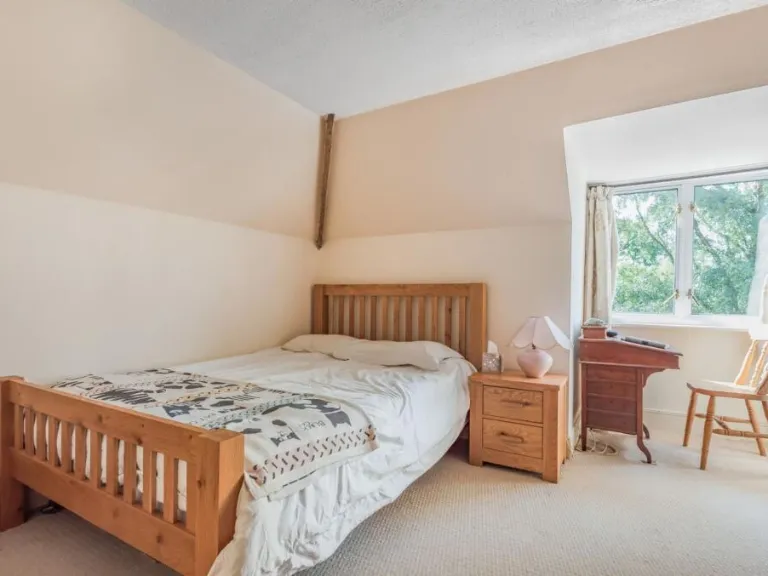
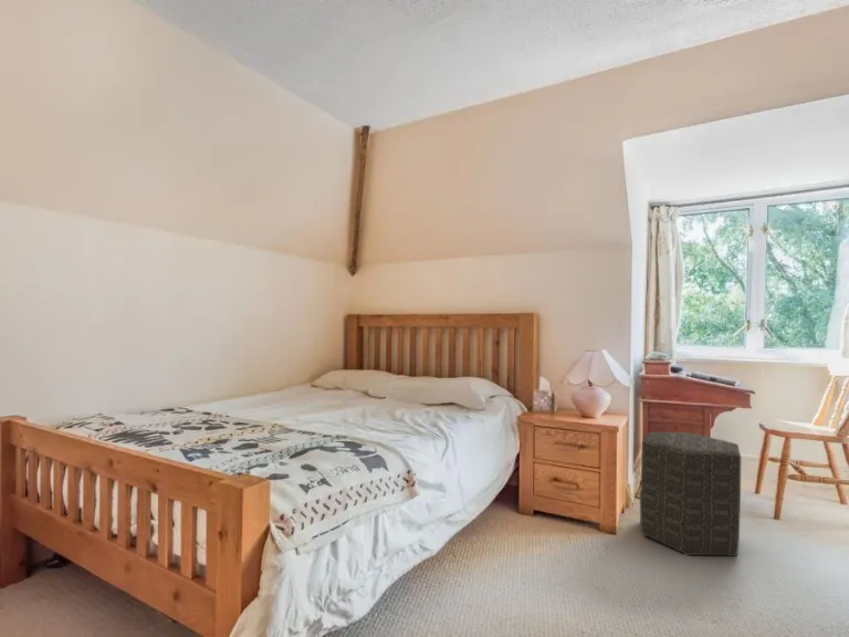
+ ottoman (688, 488)
